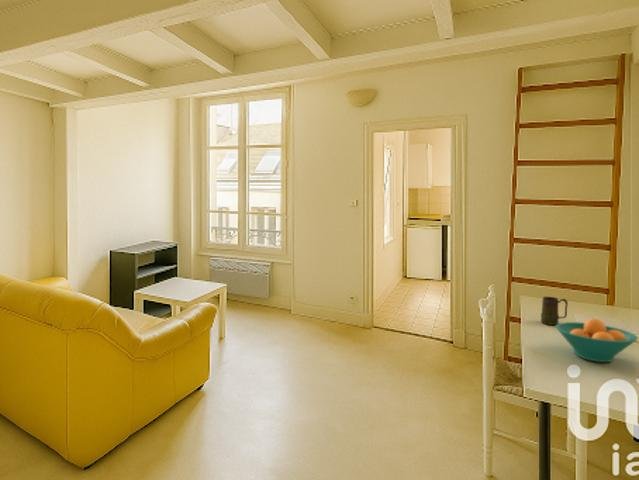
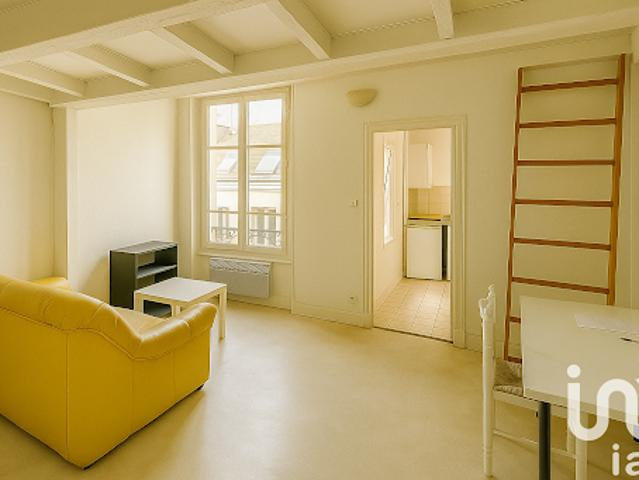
- fruit bowl (594, 338)
- mug (554, 310)
